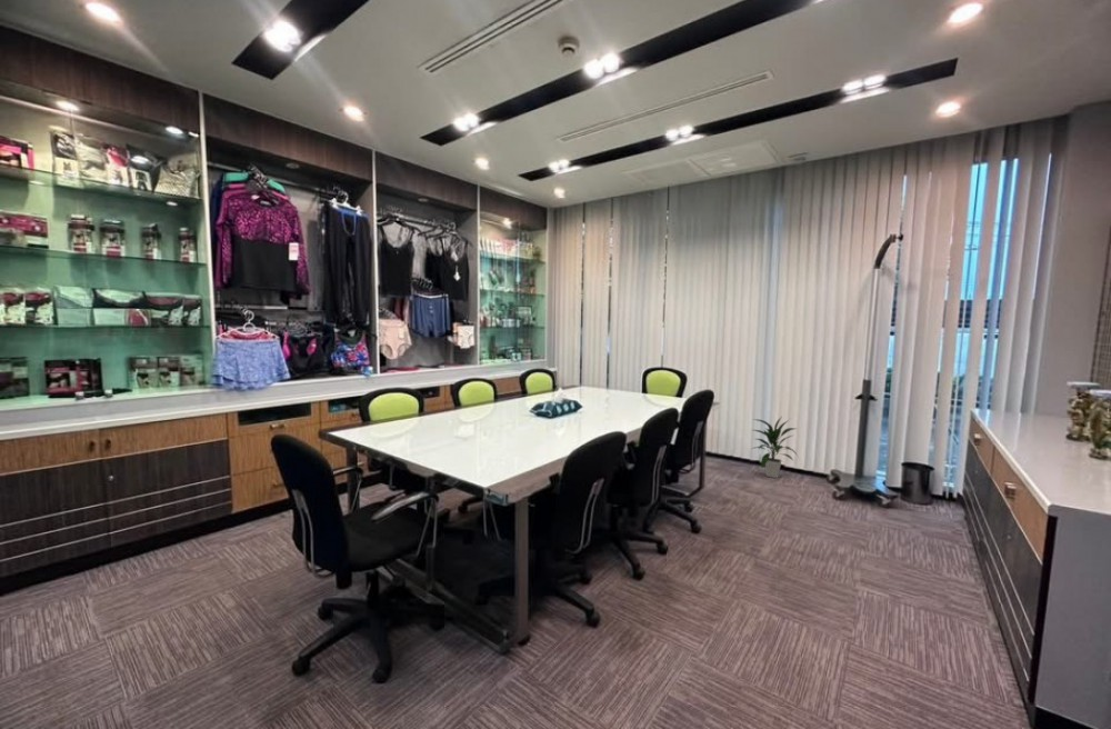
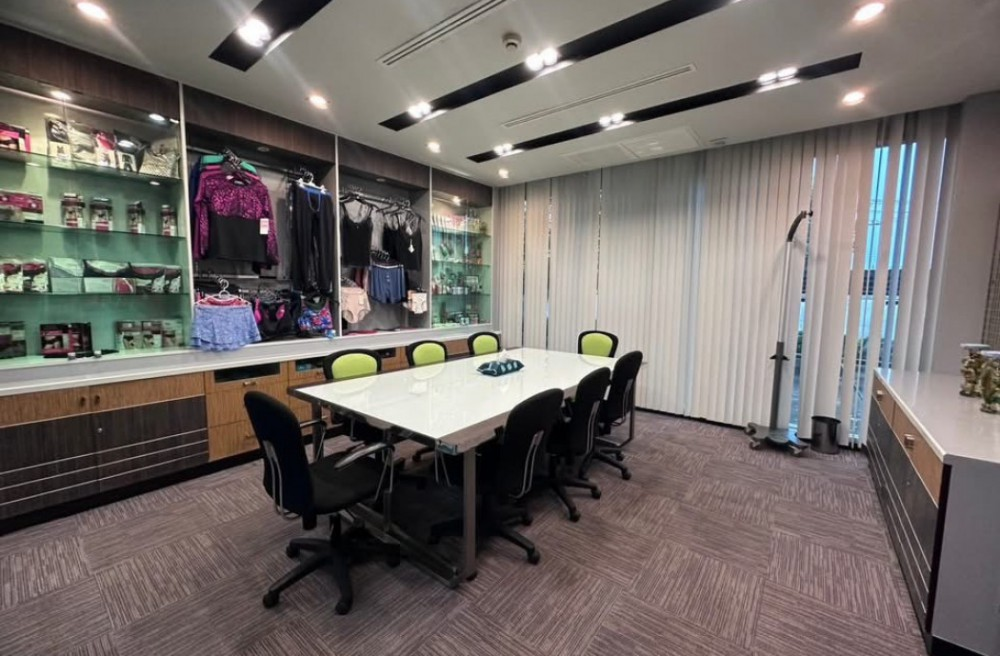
- indoor plant (772, 446)
